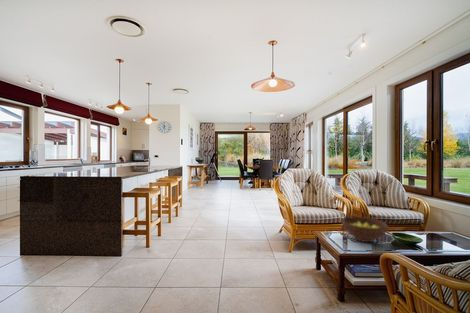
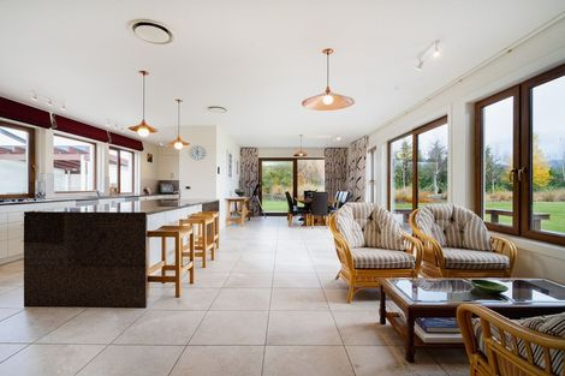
- fruit bowl (363, 230)
